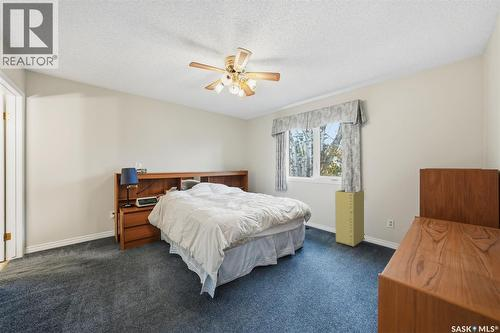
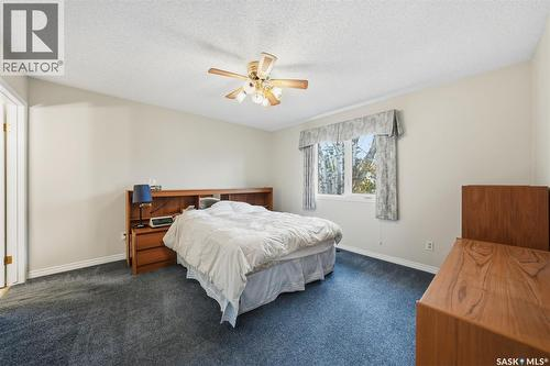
- laundry hamper (351, 215)
